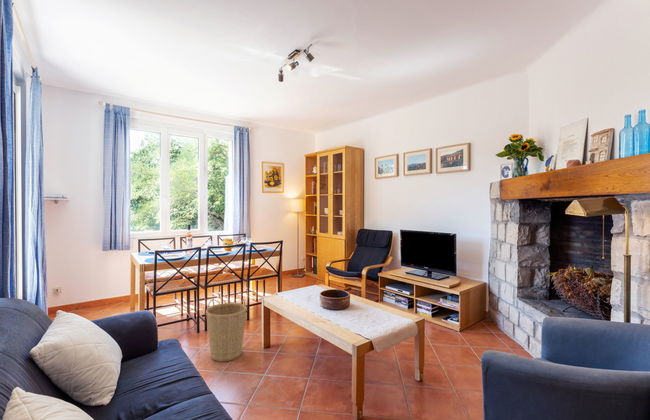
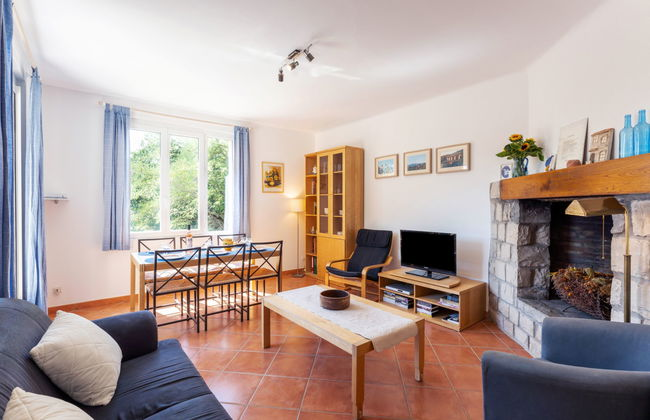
- basket (226, 327)
